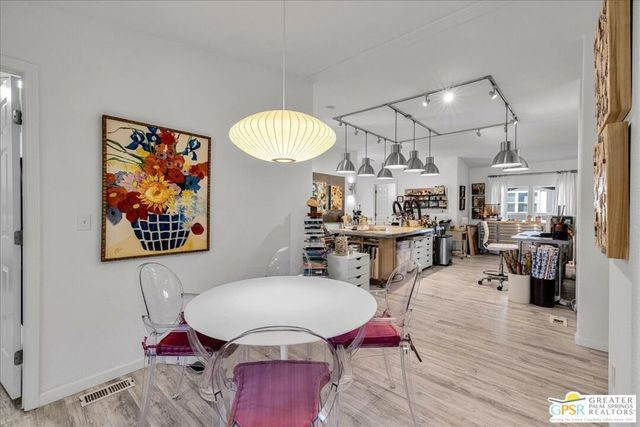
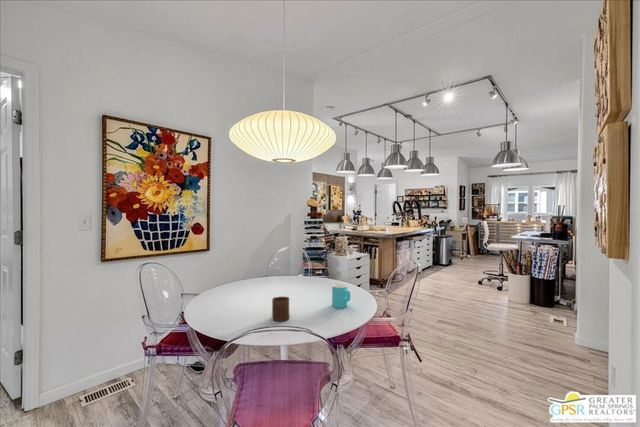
+ cup (280, 308)
+ cup (340, 296)
